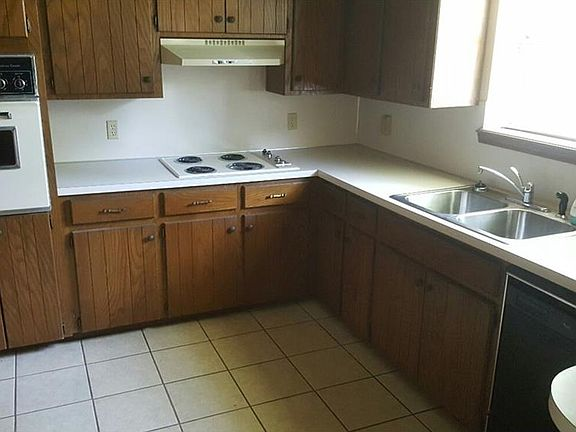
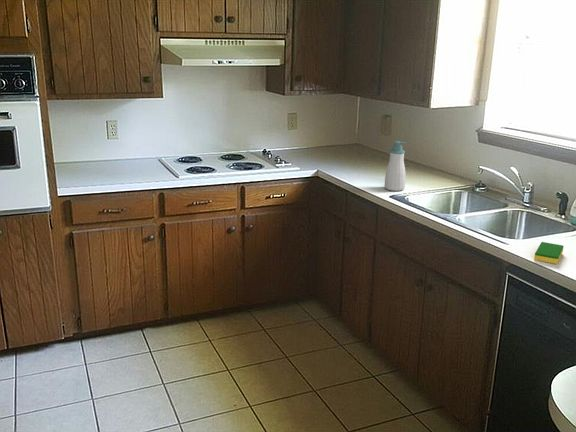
+ soap bottle (396, 165)
+ dish sponge (549, 252)
